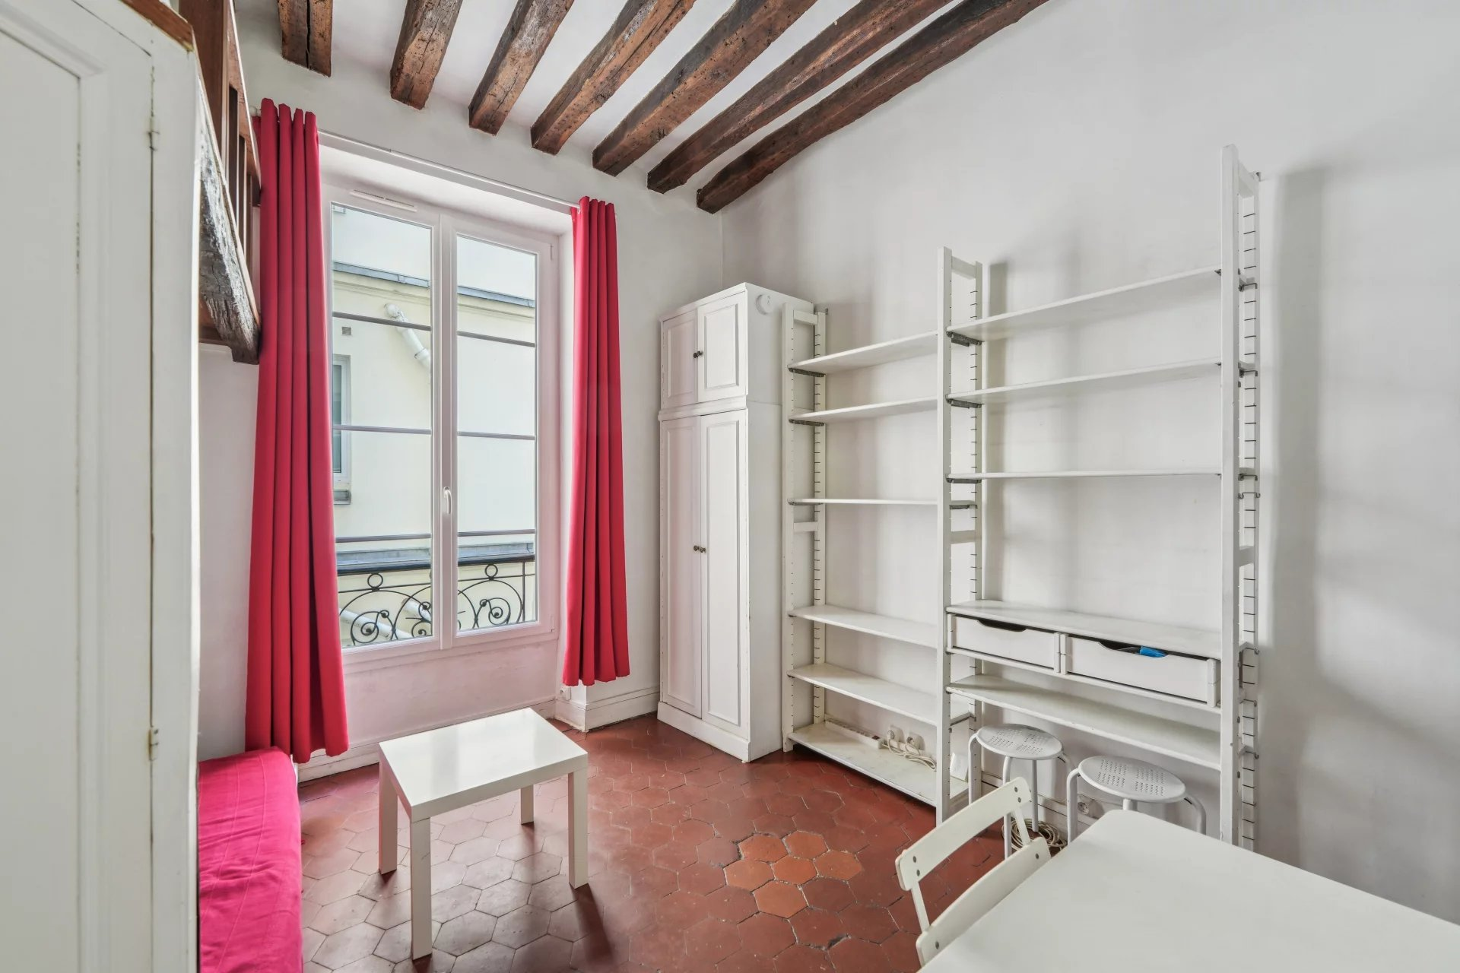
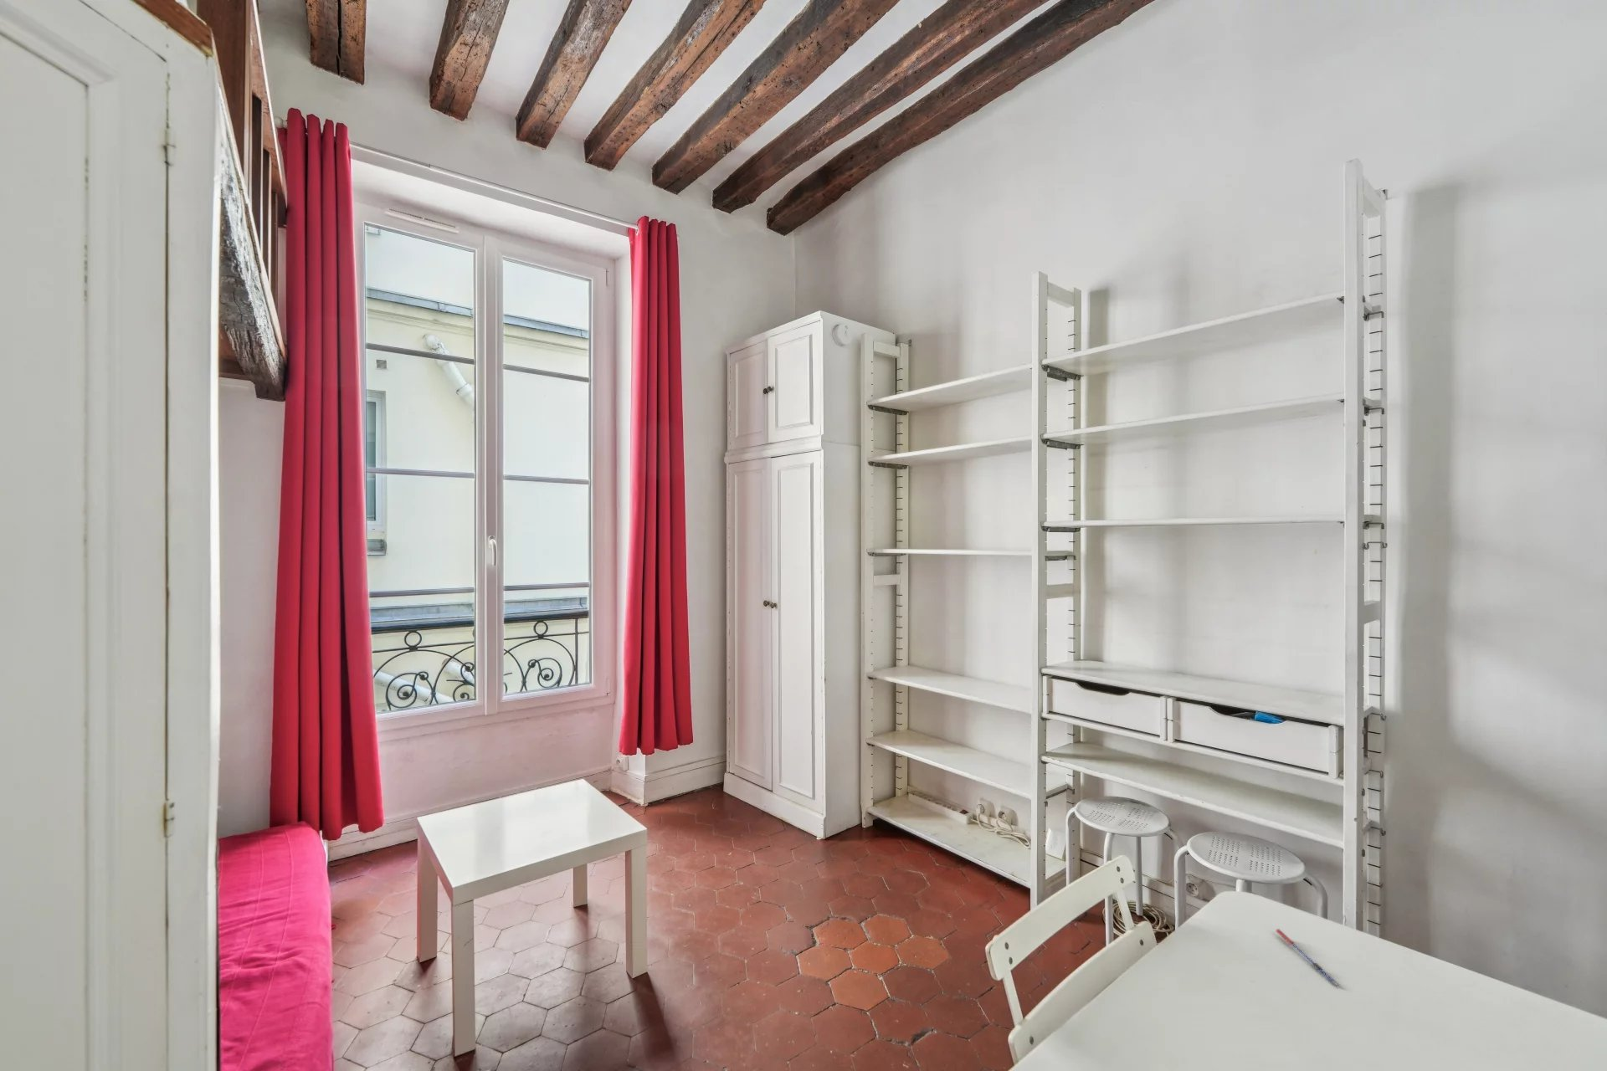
+ pen (1306, 955)
